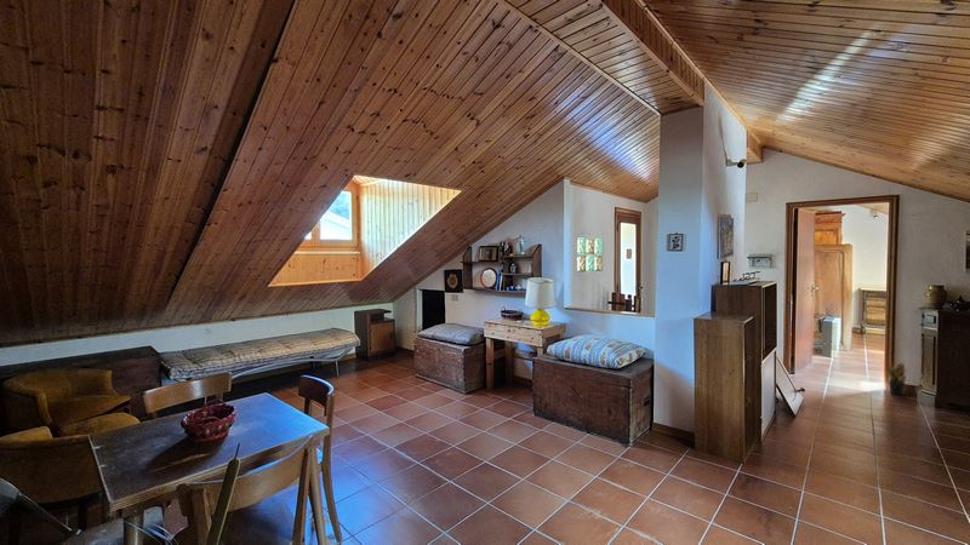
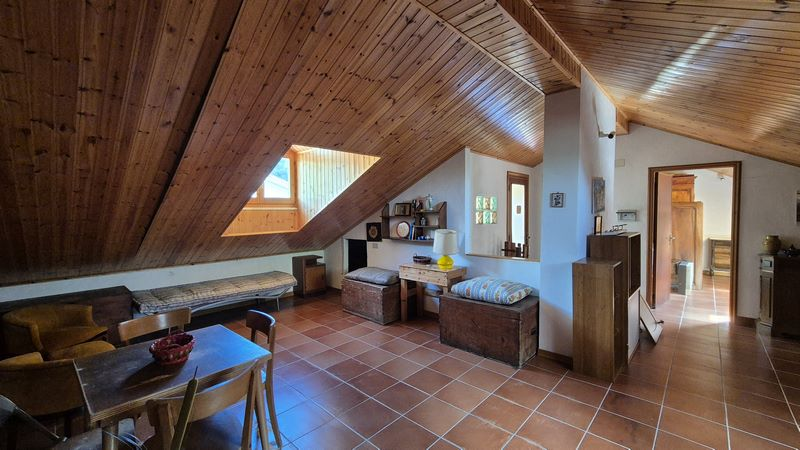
- potted plant (897, 377)
